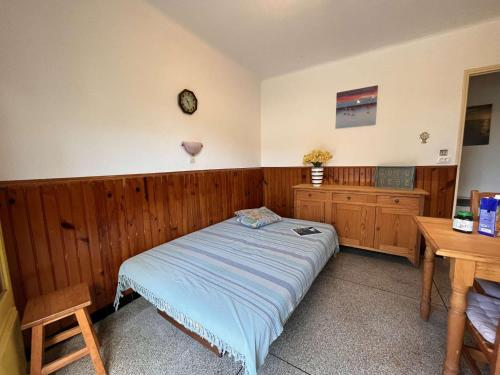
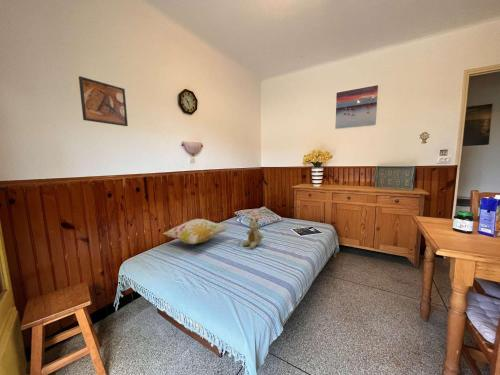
+ decorative pillow (196, 230)
+ stuffed bear (252, 232)
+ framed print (105, 103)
